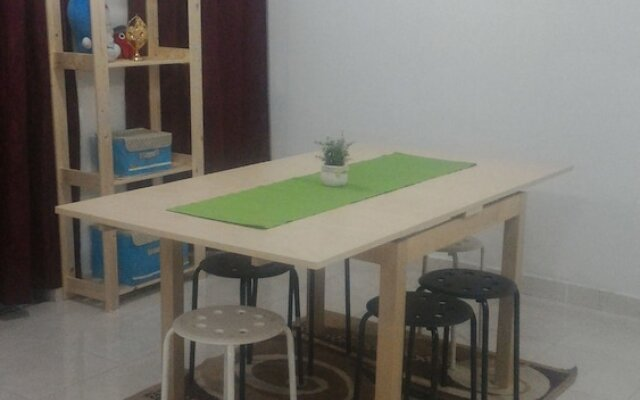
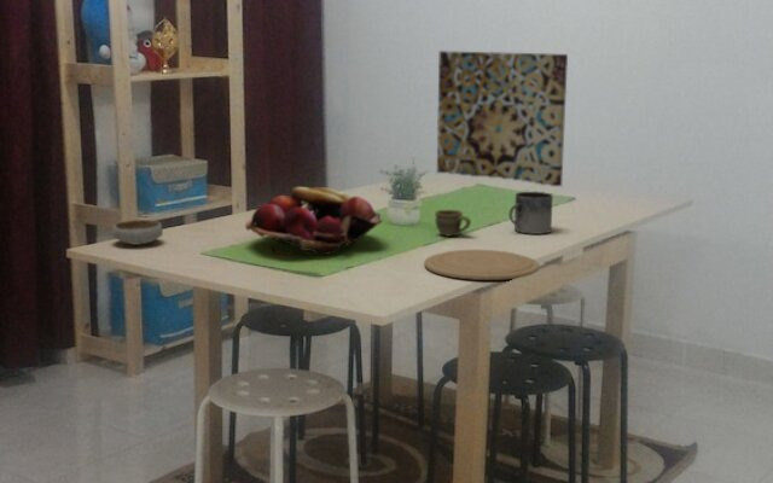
+ mug (530, 213)
+ bowl (138, 233)
+ plate (481, 263)
+ cup (452, 223)
+ wall art (499, 124)
+ fruit basket (313, 217)
